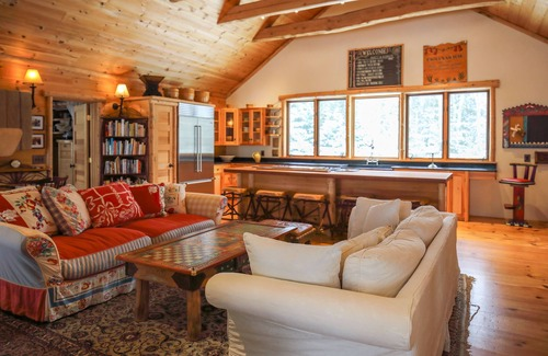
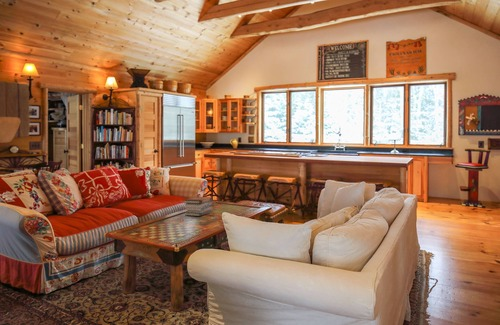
+ book stack (198, 206)
